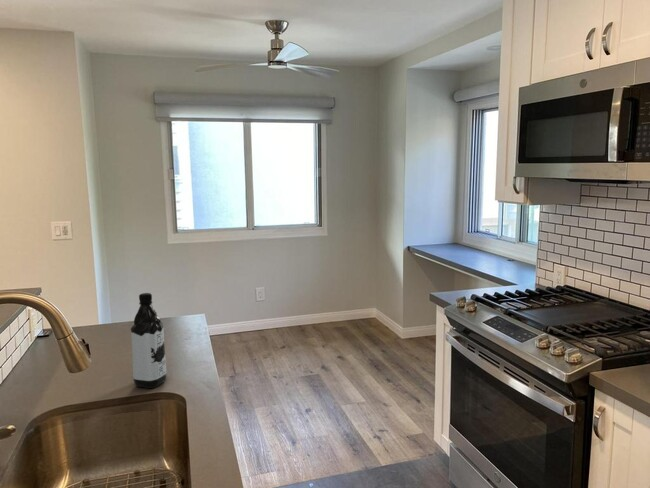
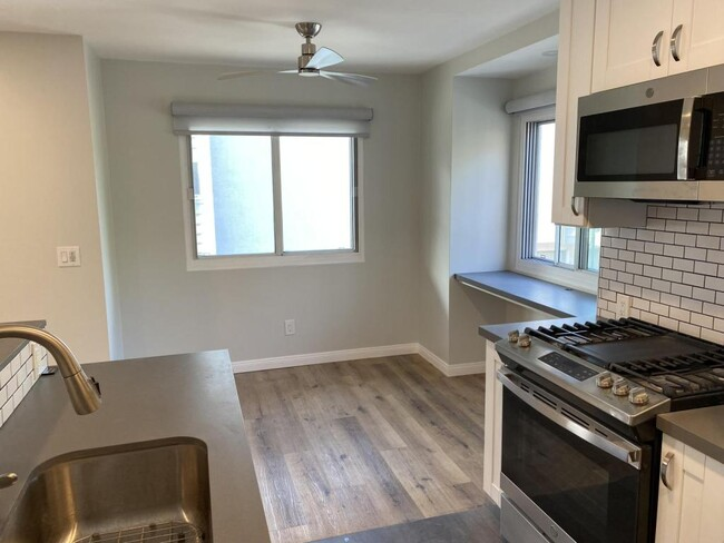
- water bottle (147, 339)
